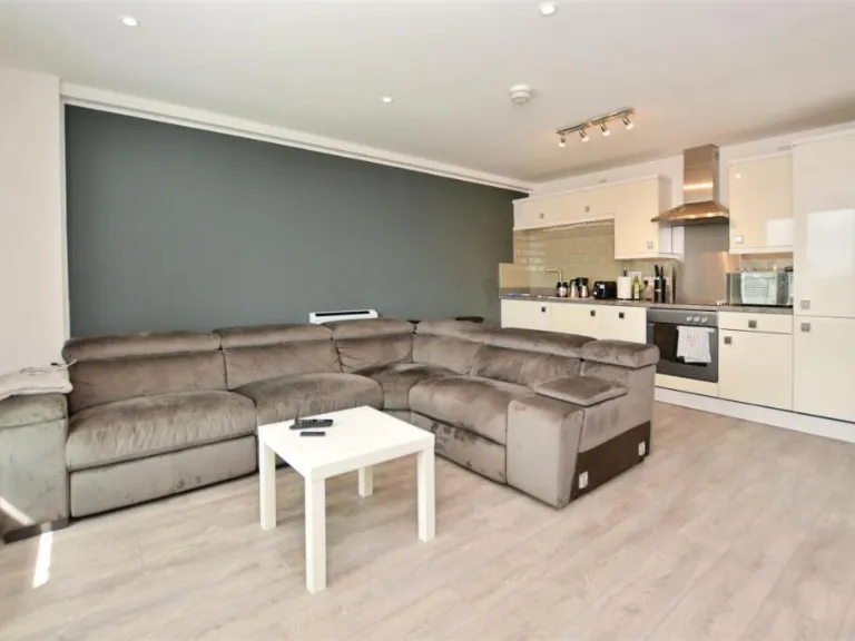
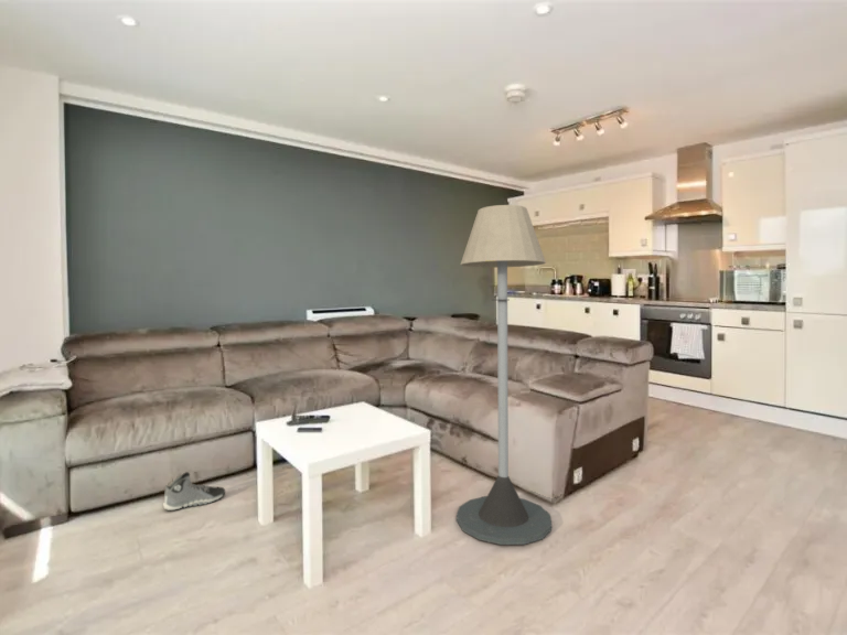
+ floor lamp (502, 366)
+ sneaker (195, 487)
